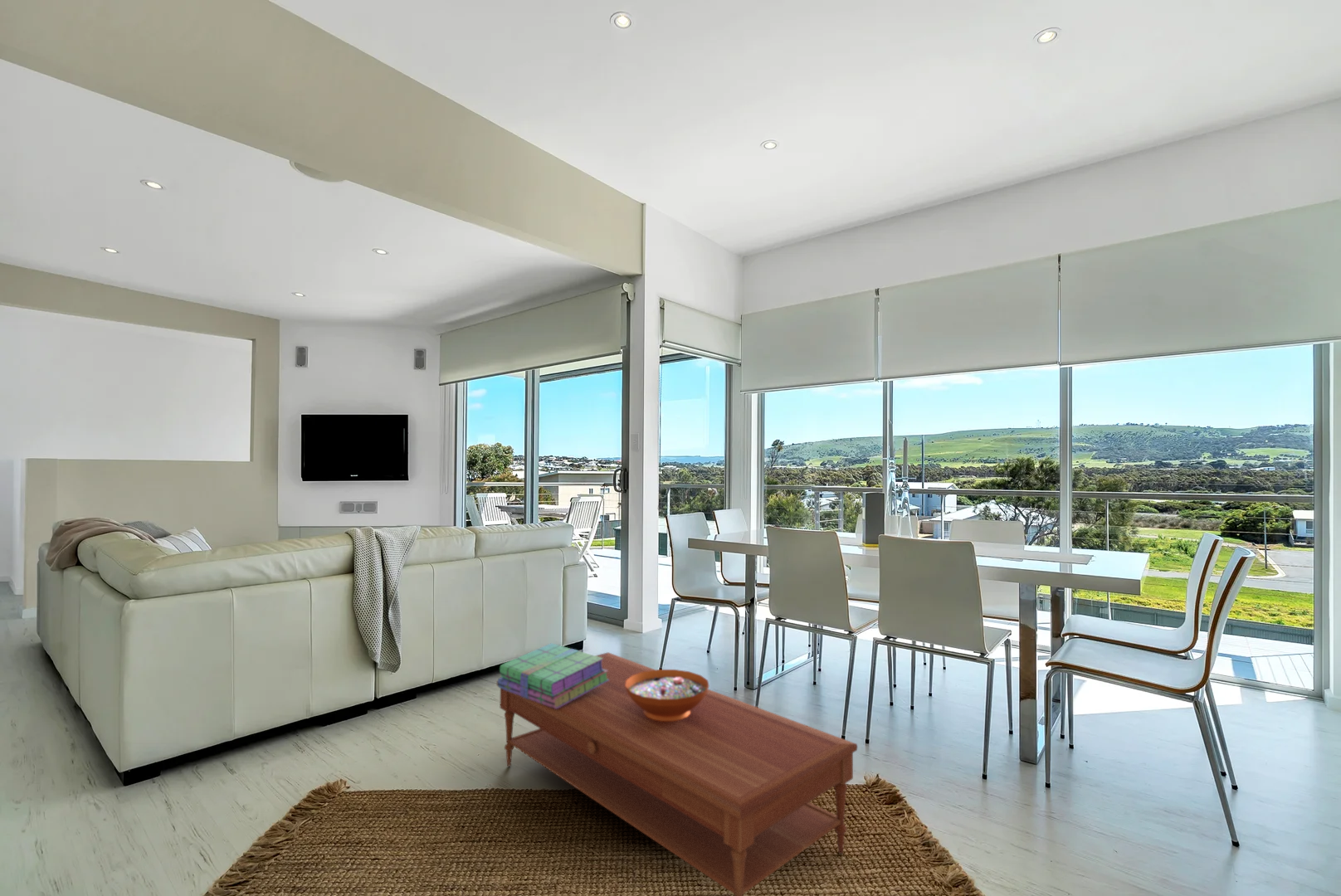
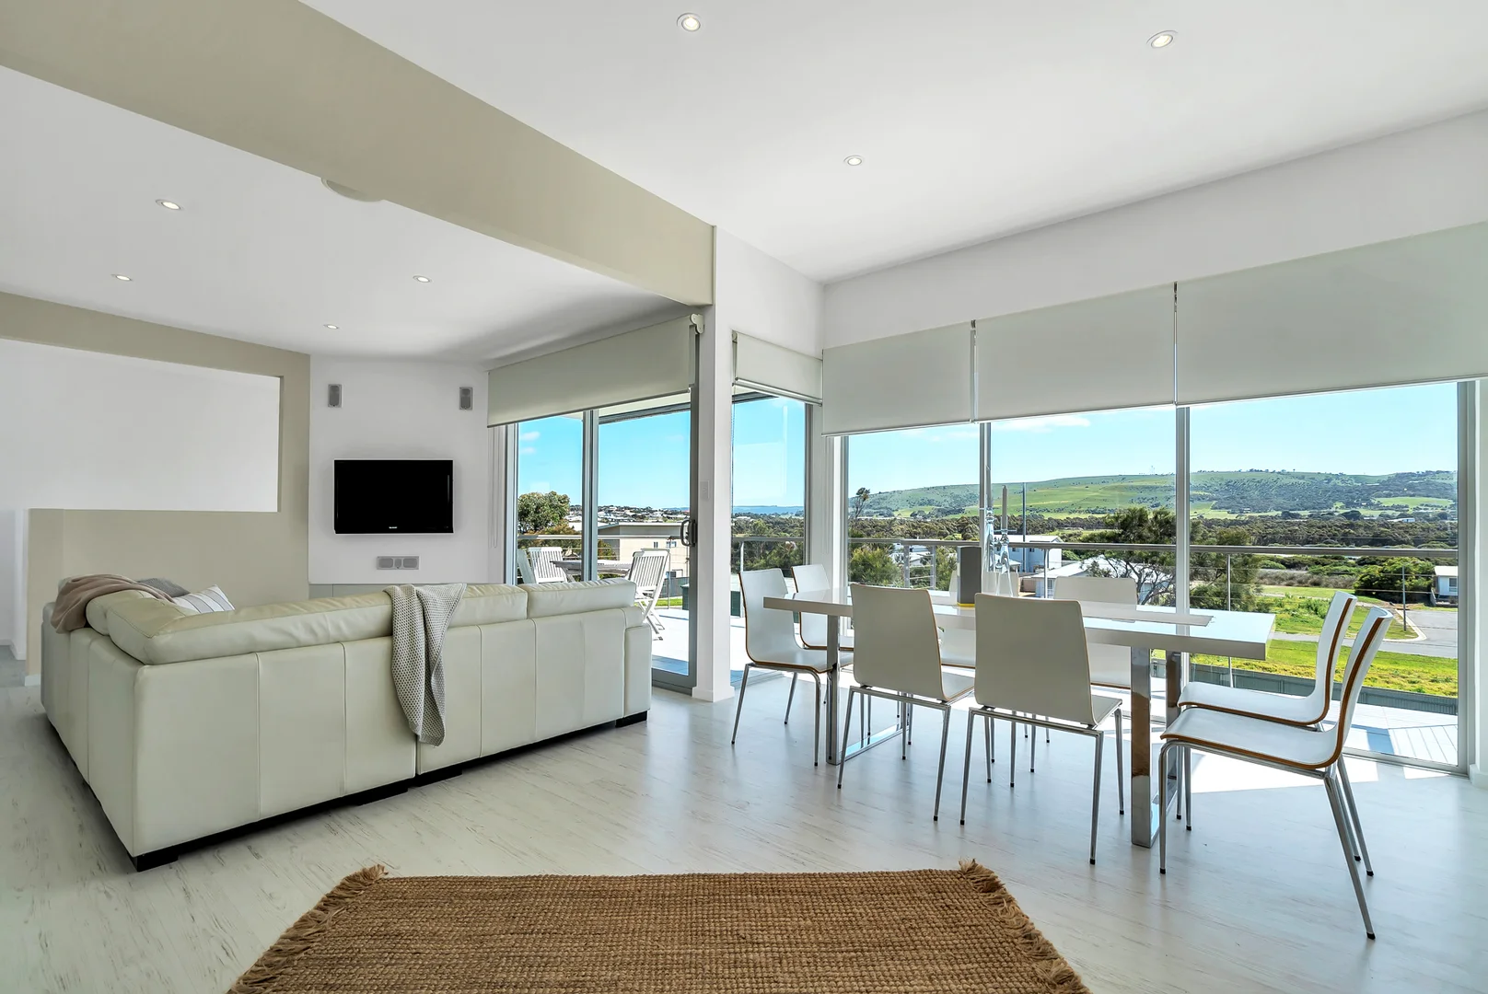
- stack of books (553, 676)
- decorative bowl (666, 696)
- coffee table (654, 756)
